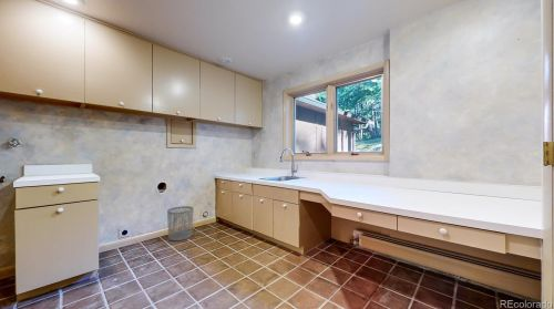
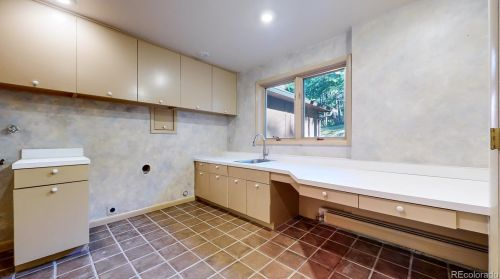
- waste bin (179, 223)
